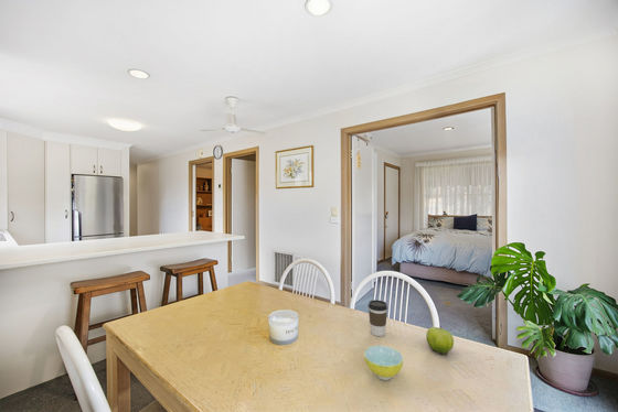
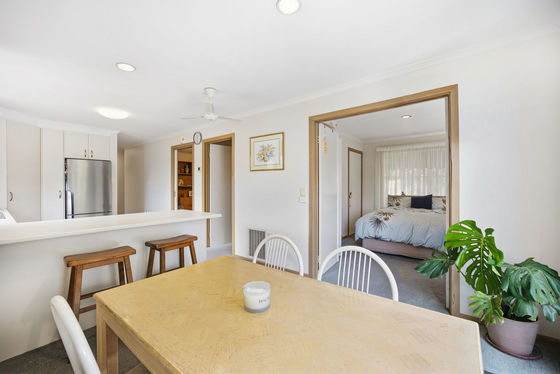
- bowl (383, 365)
- fruit (439, 338)
- coffee cup (377, 317)
